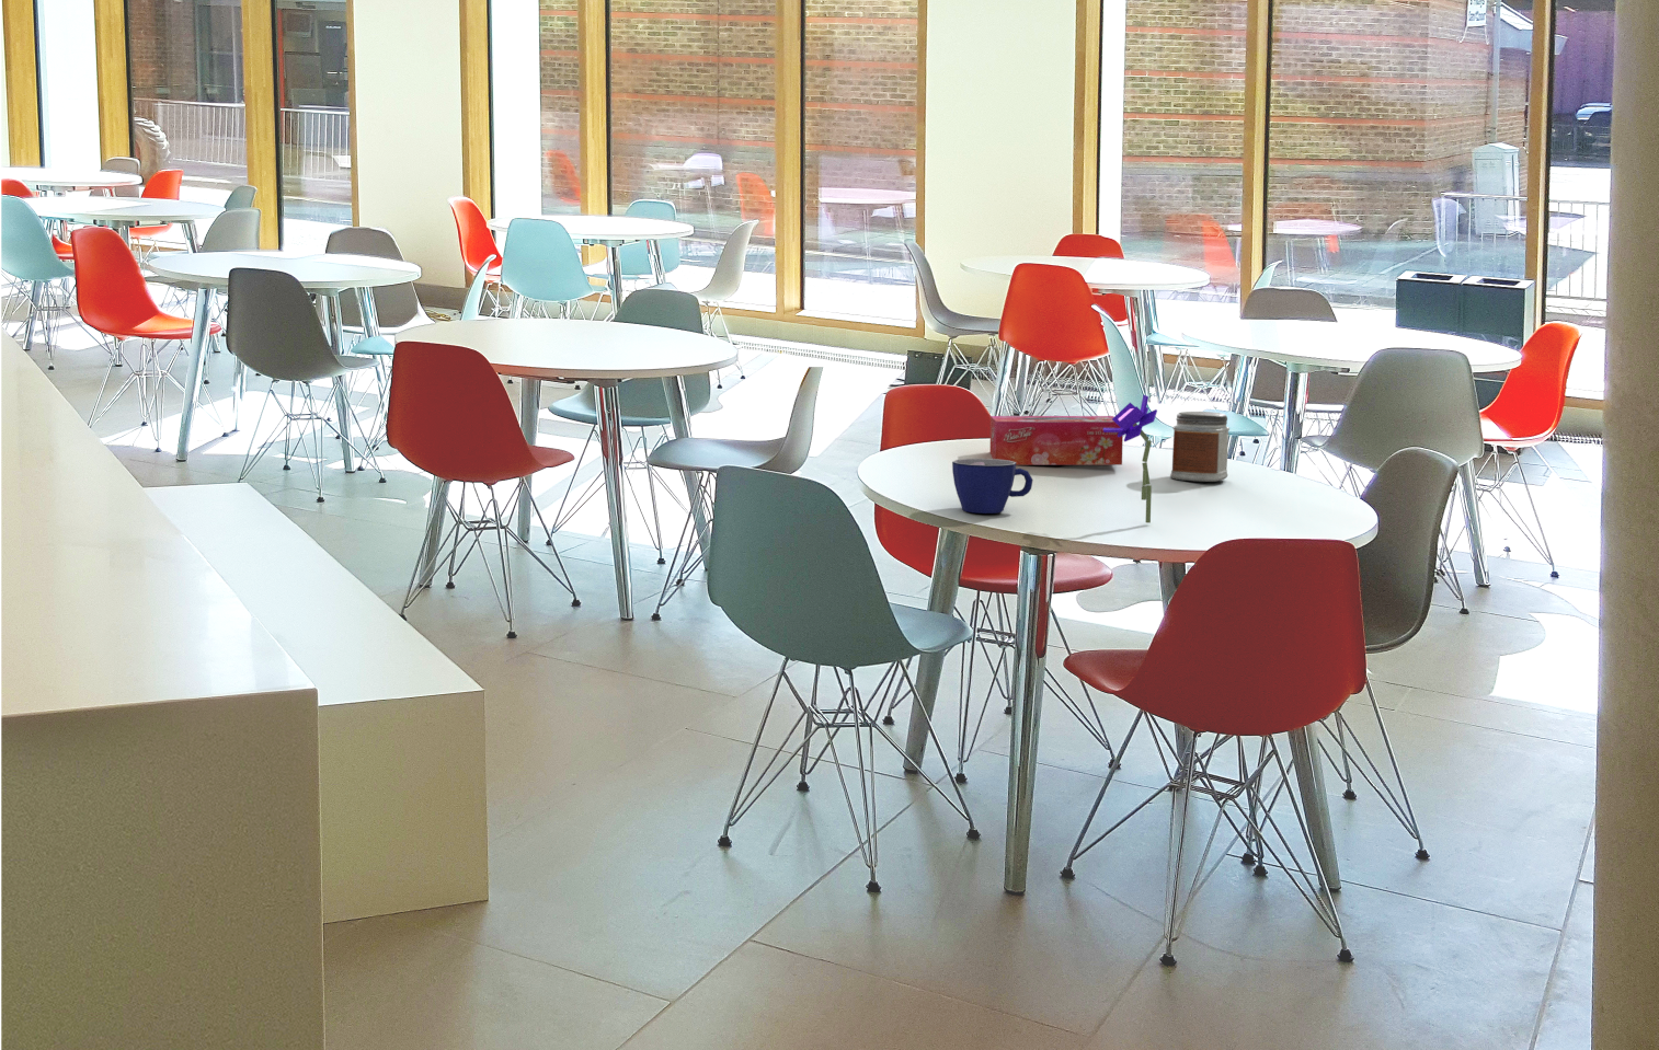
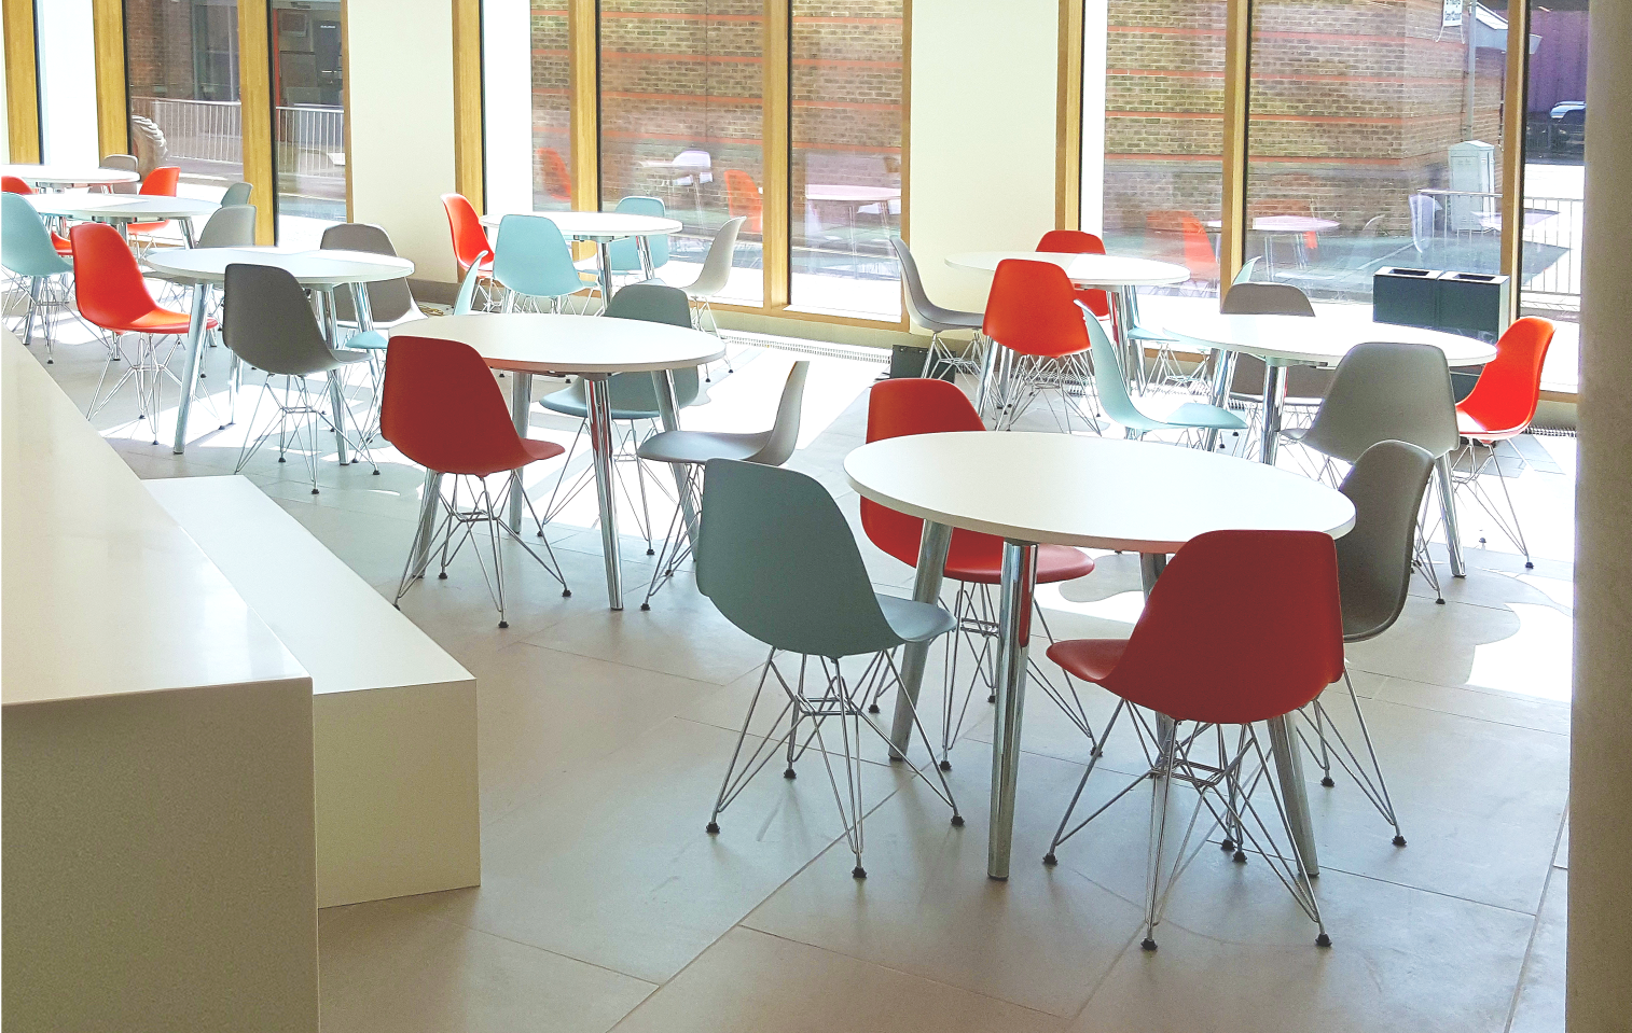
- cup (993, 485)
- tissue box (1054, 439)
- jar (1200, 446)
- flower (1141, 460)
